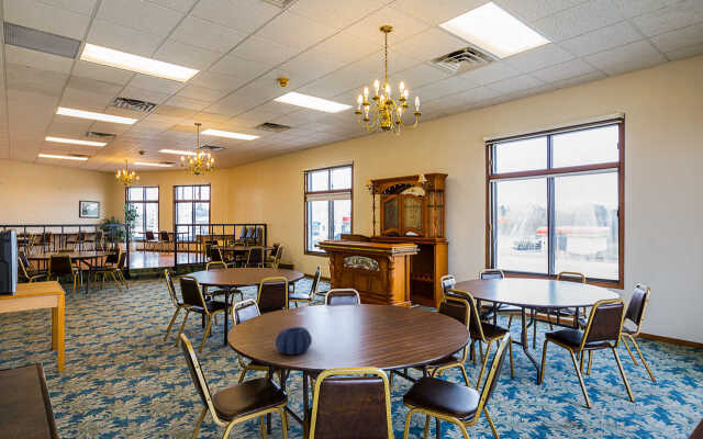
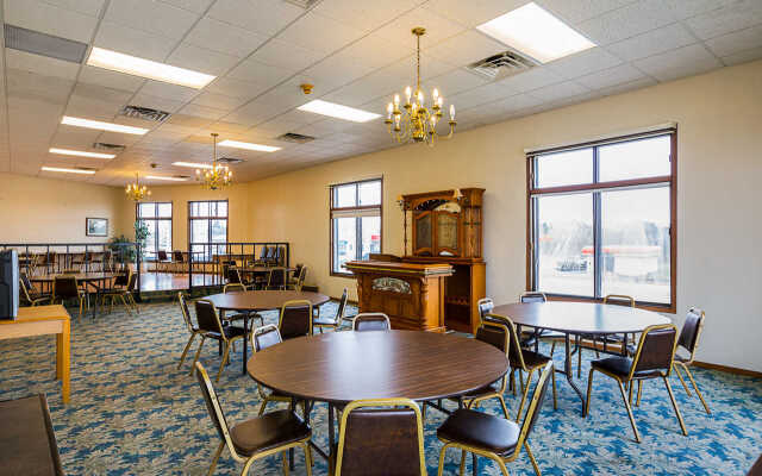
- decorative bowl (293, 339)
